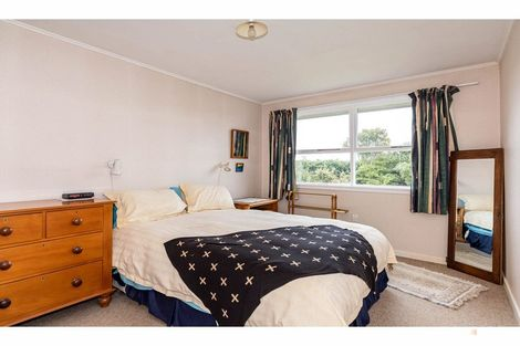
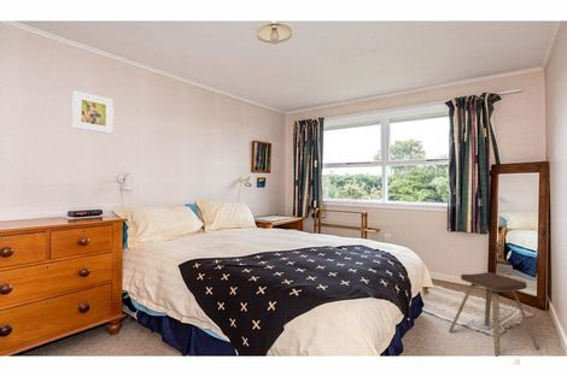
+ music stool (492, 308)
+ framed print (93, 112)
